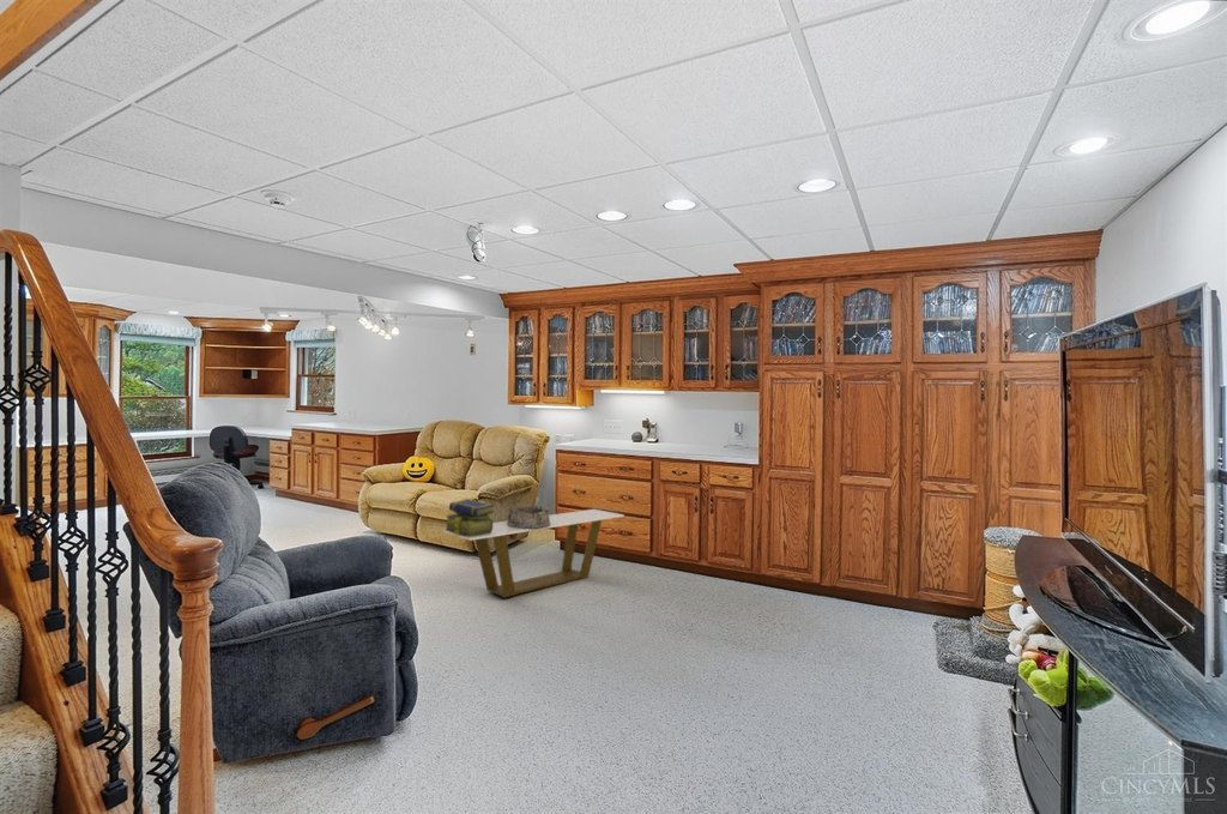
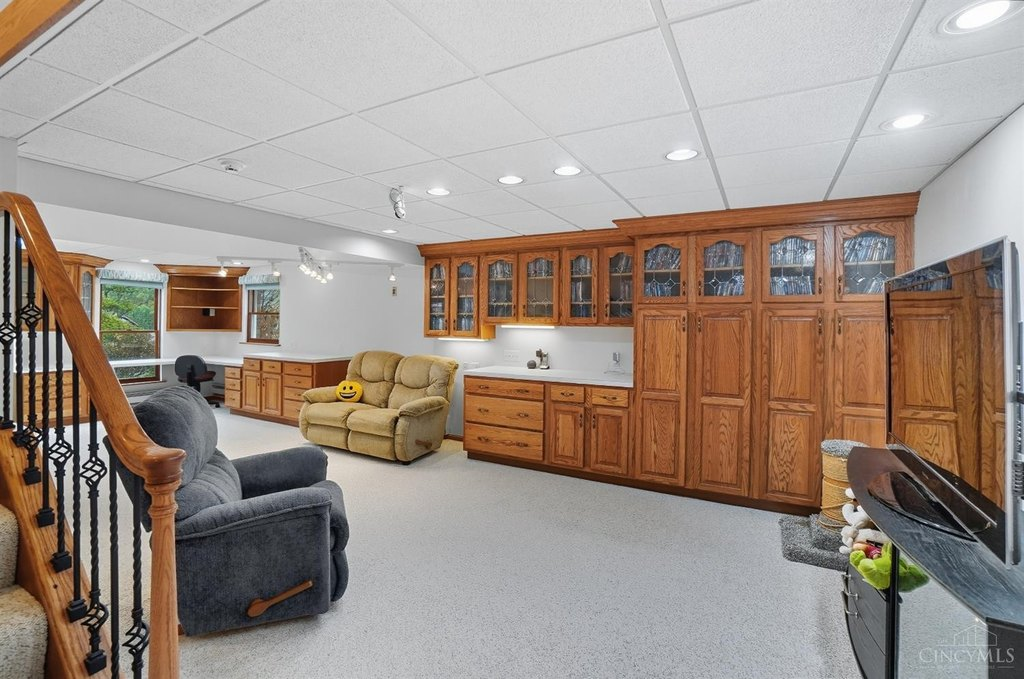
- coffee table (546, 574)
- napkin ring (528, 515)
- stack of books (471, 517)
